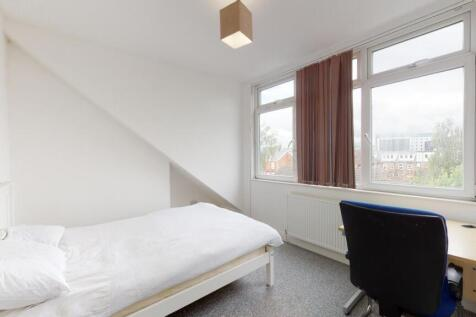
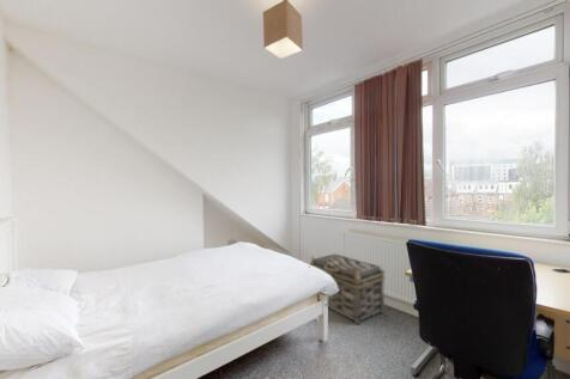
+ basket (344, 282)
